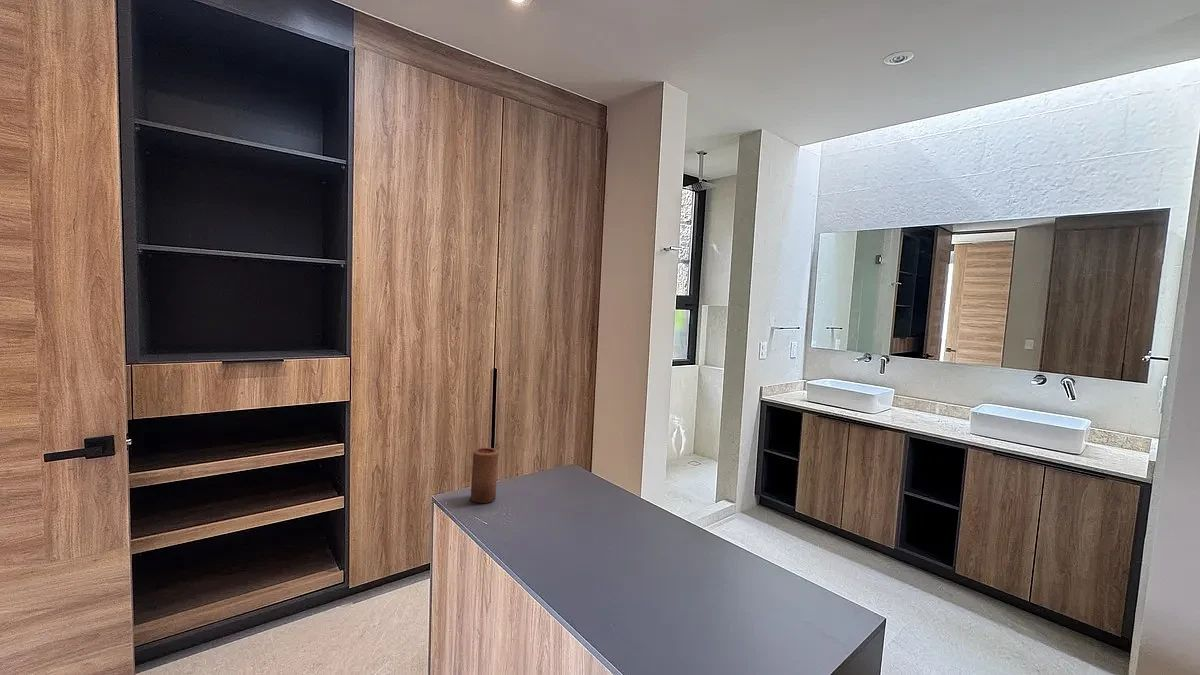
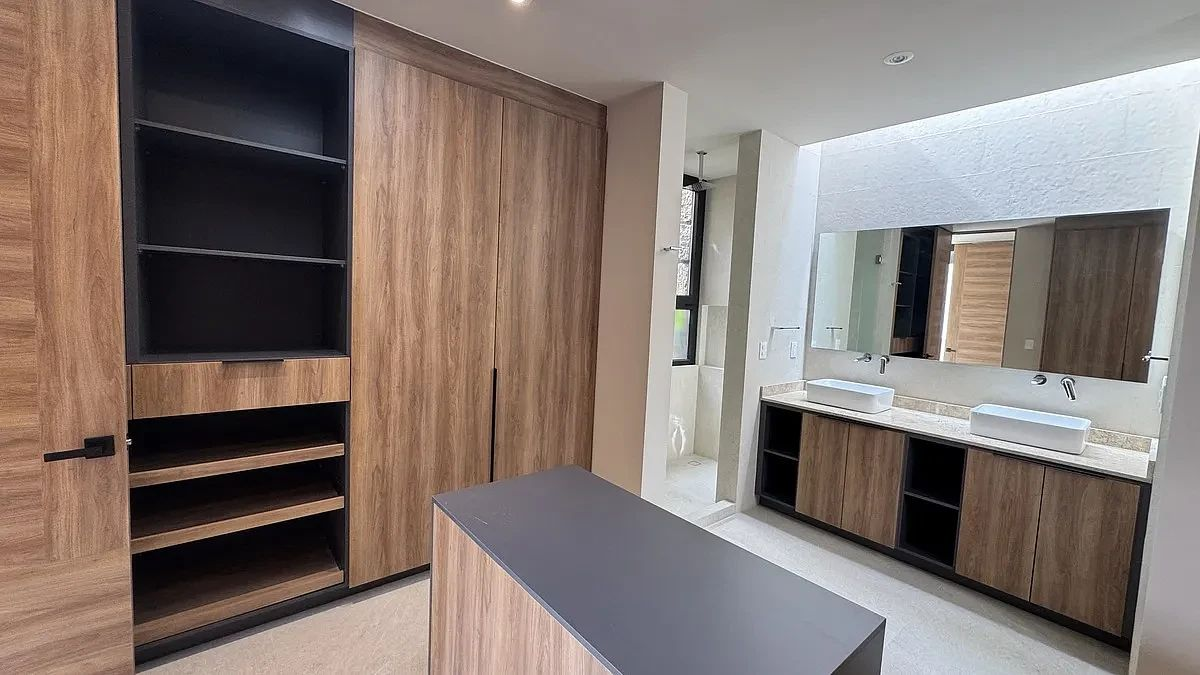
- candle (484, 474)
